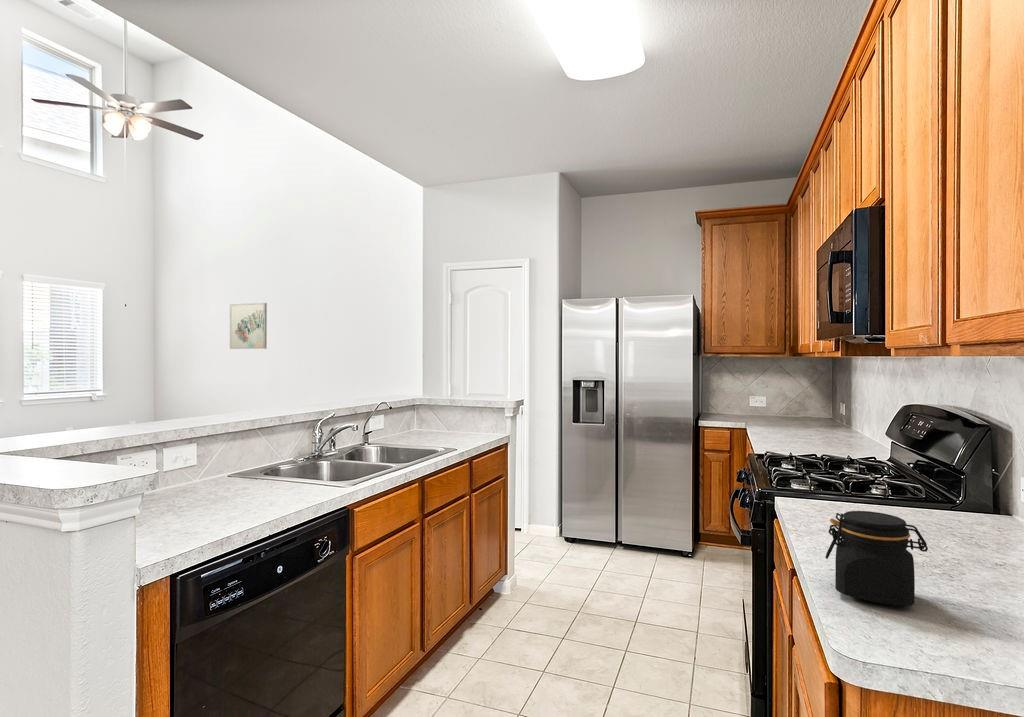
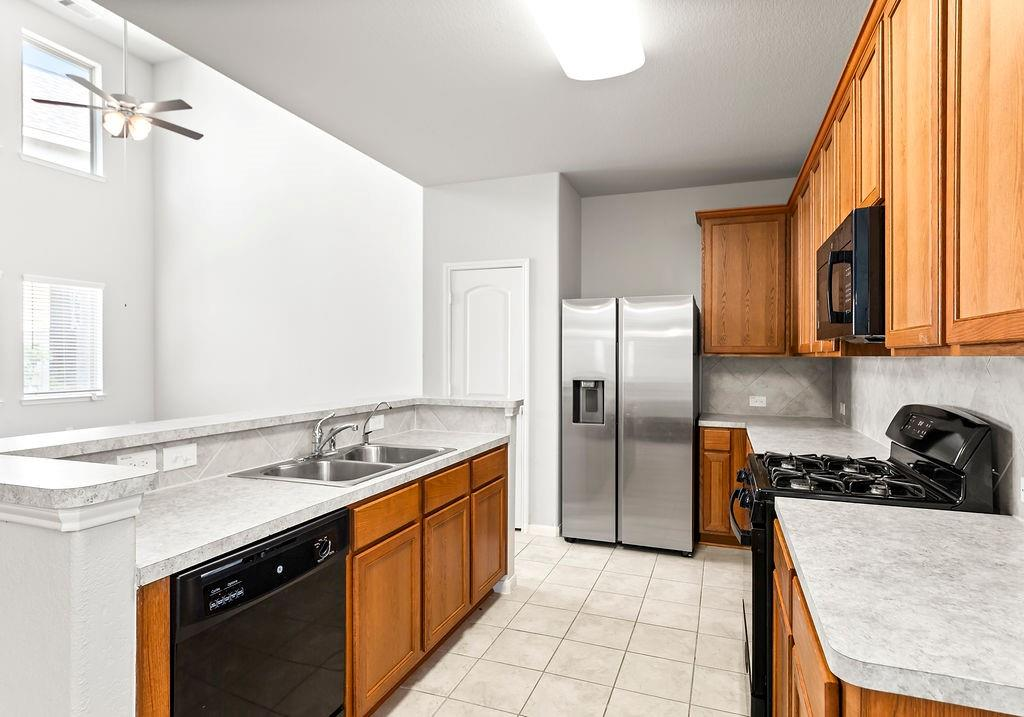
- jar (874, 556)
- wall art (247, 326)
